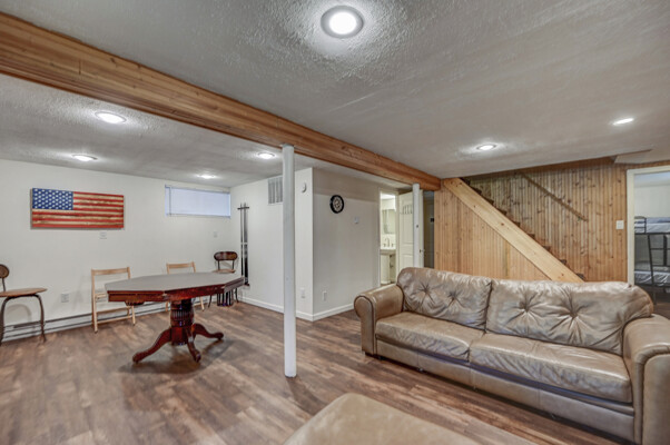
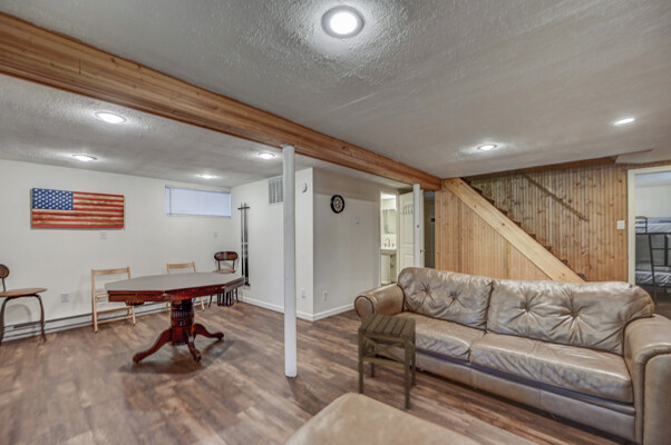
+ side table (389, 355)
